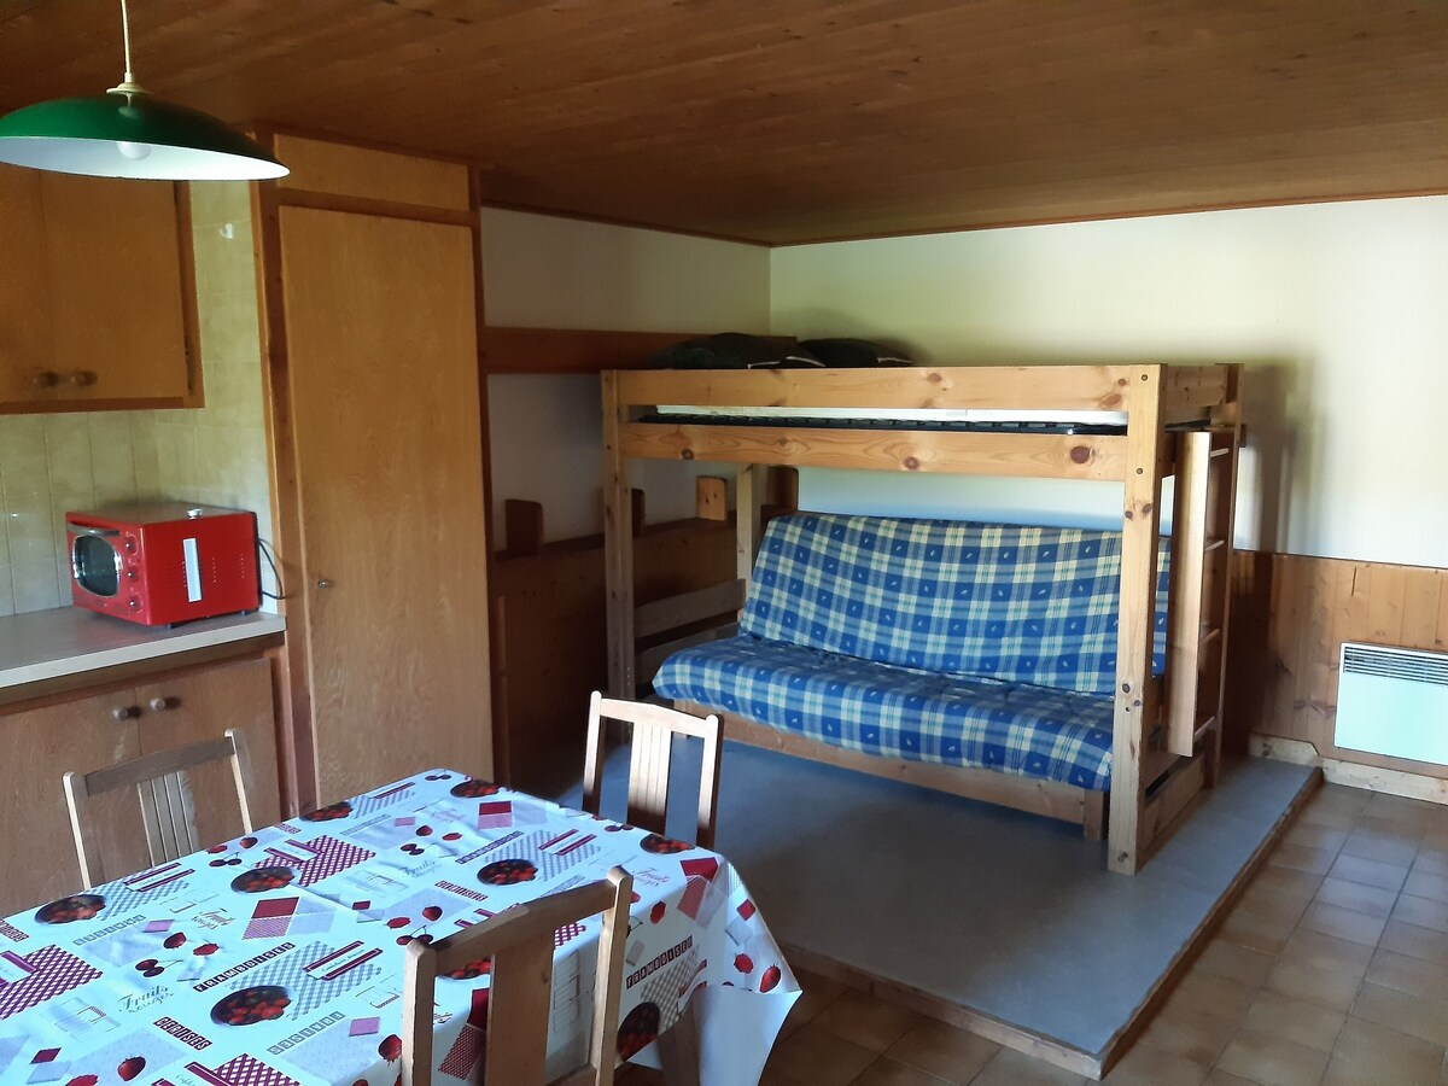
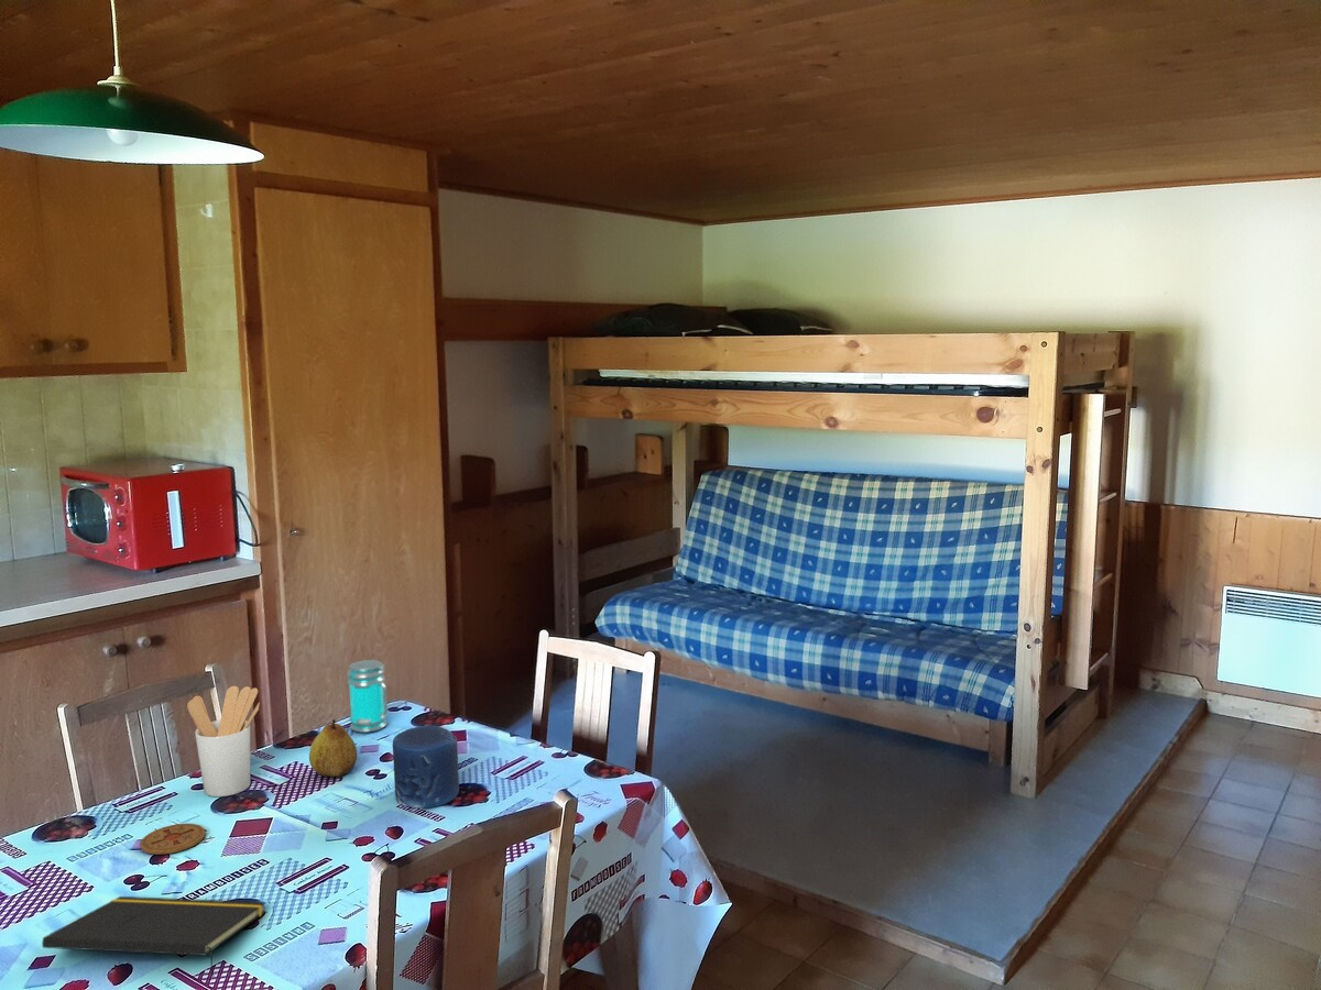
+ fruit (331, 744)
+ coaster (173, 838)
+ notepad (160, 924)
+ candle (426, 766)
+ jar (367, 694)
+ utensil holder (230, 737)
